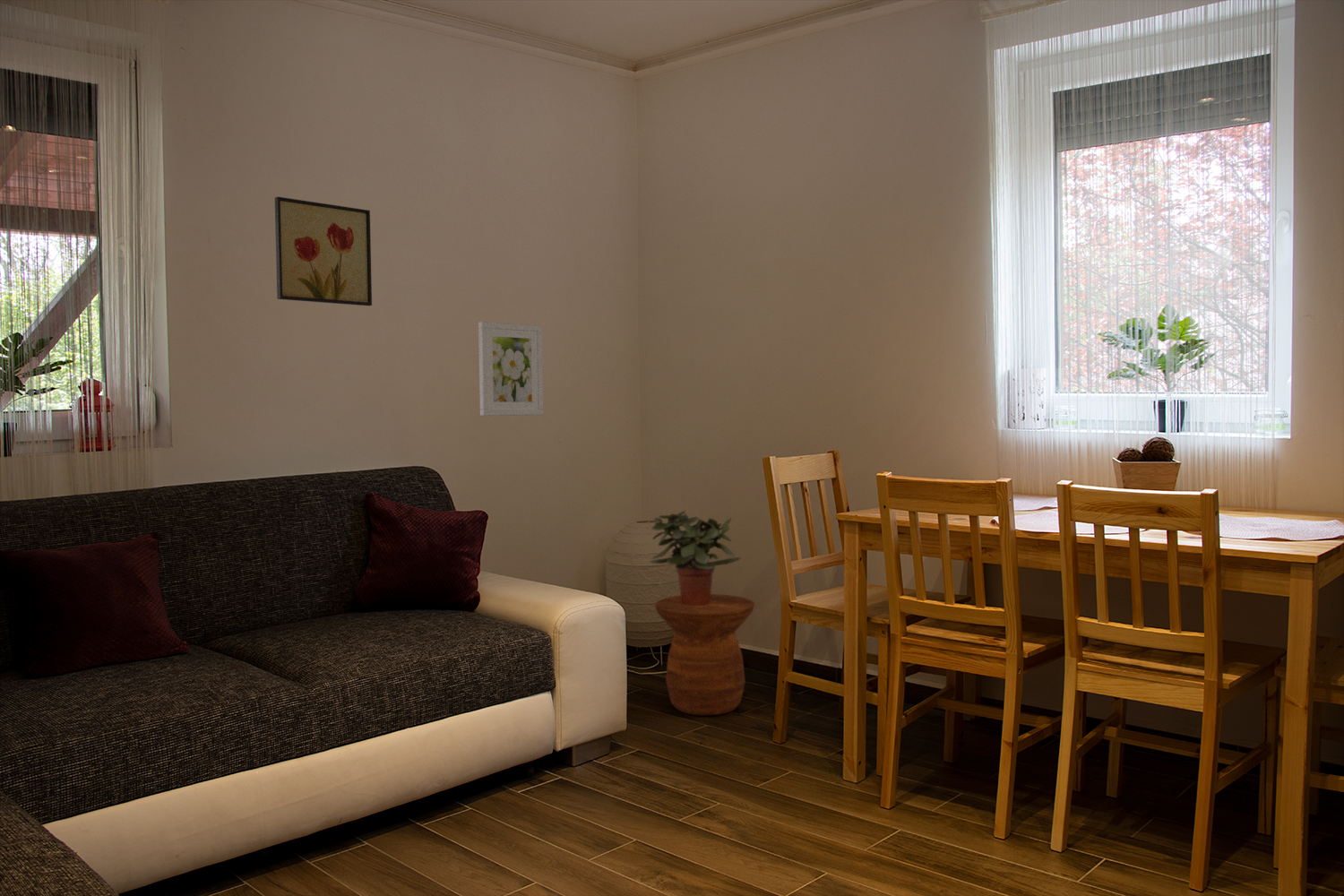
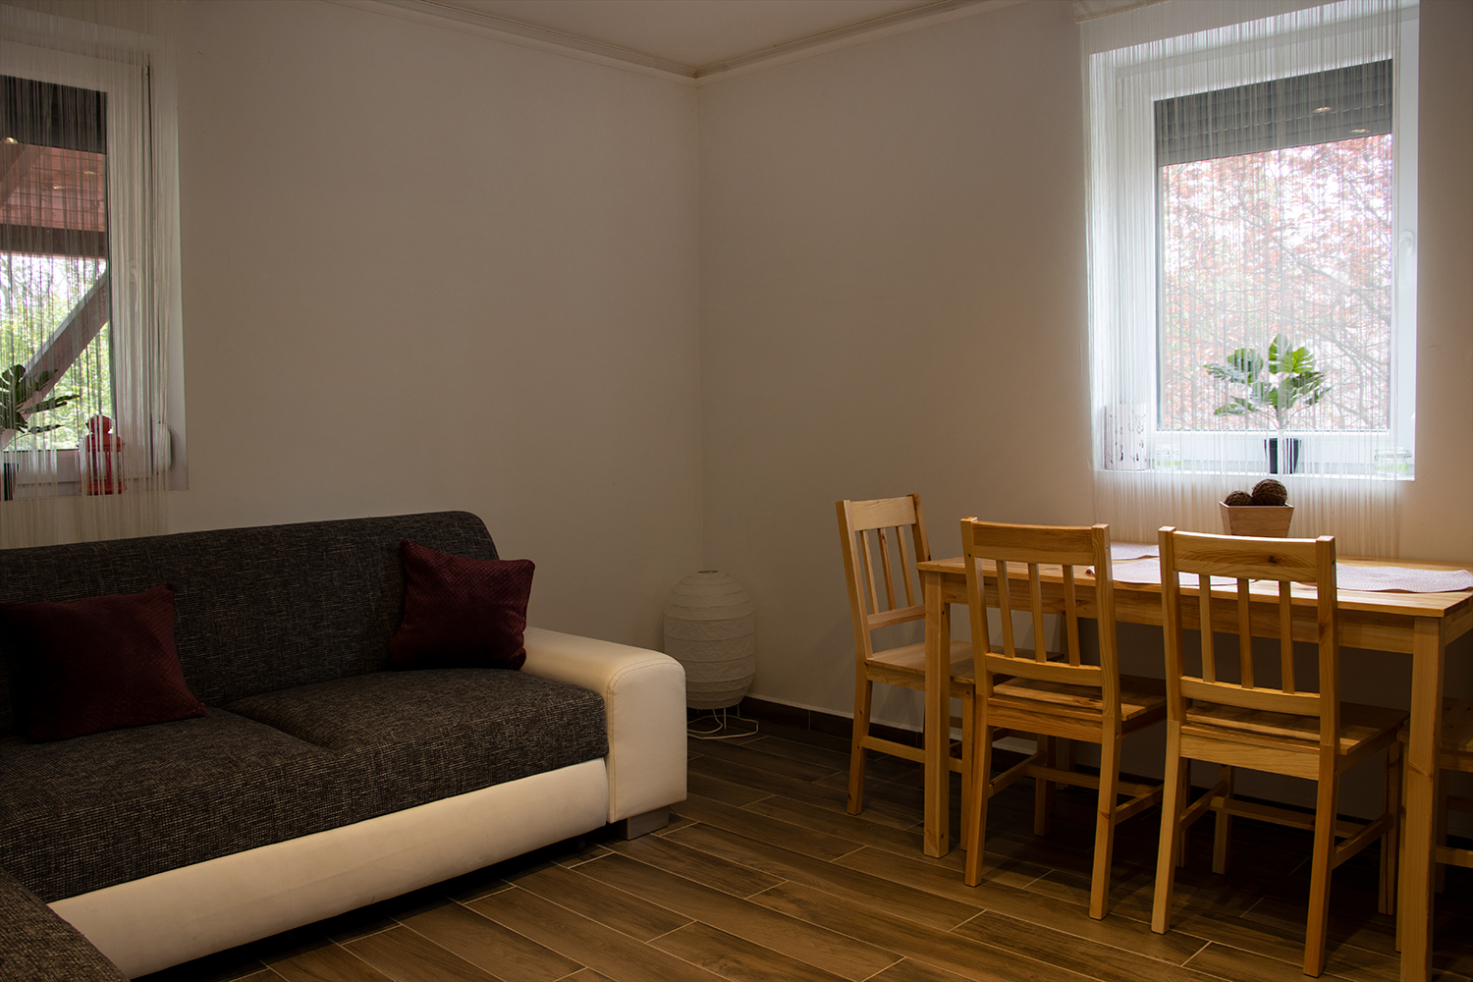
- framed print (512, 369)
- wall art (323, 254)
- potted plant (696, 556)
- side table (704, 654)
